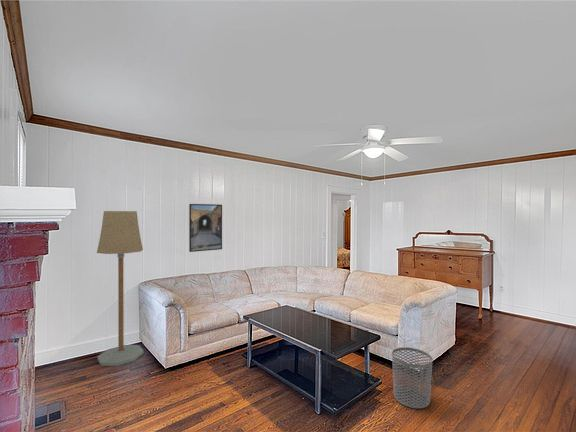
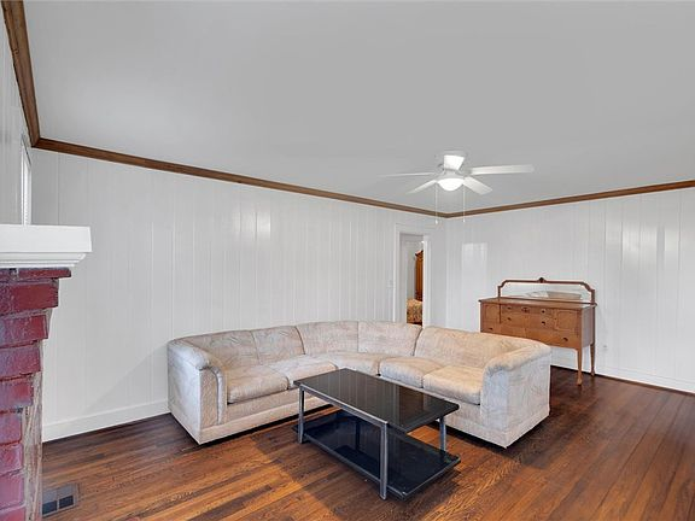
- waste bin (411, 377)
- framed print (206, 227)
- floor lamp (120, 283)
